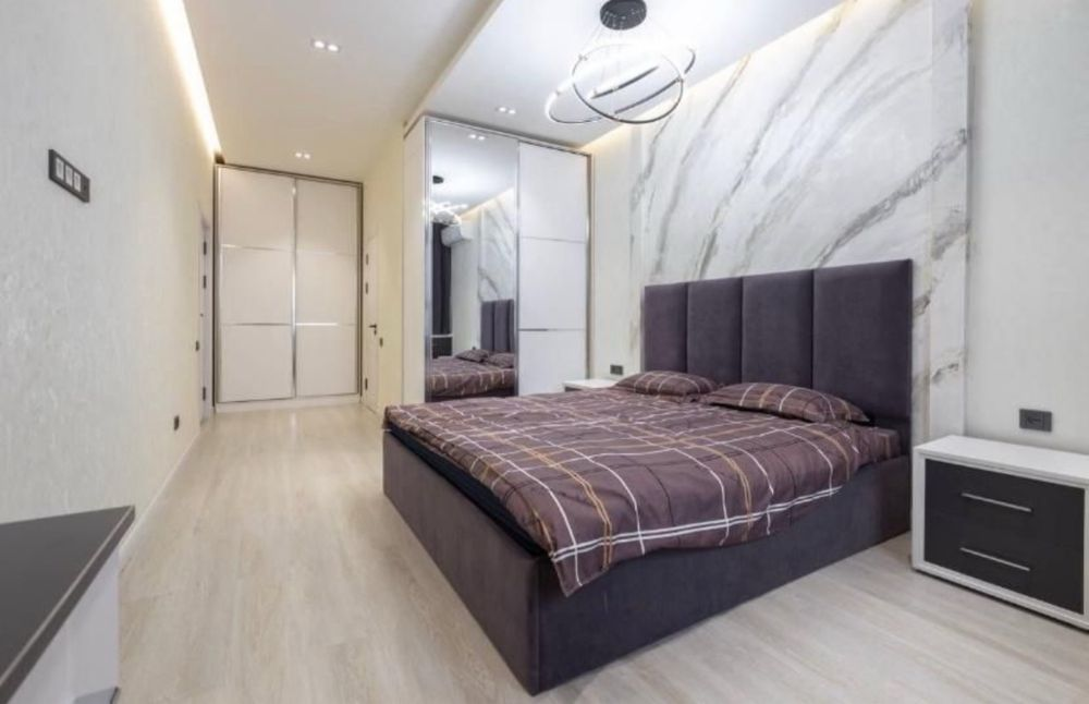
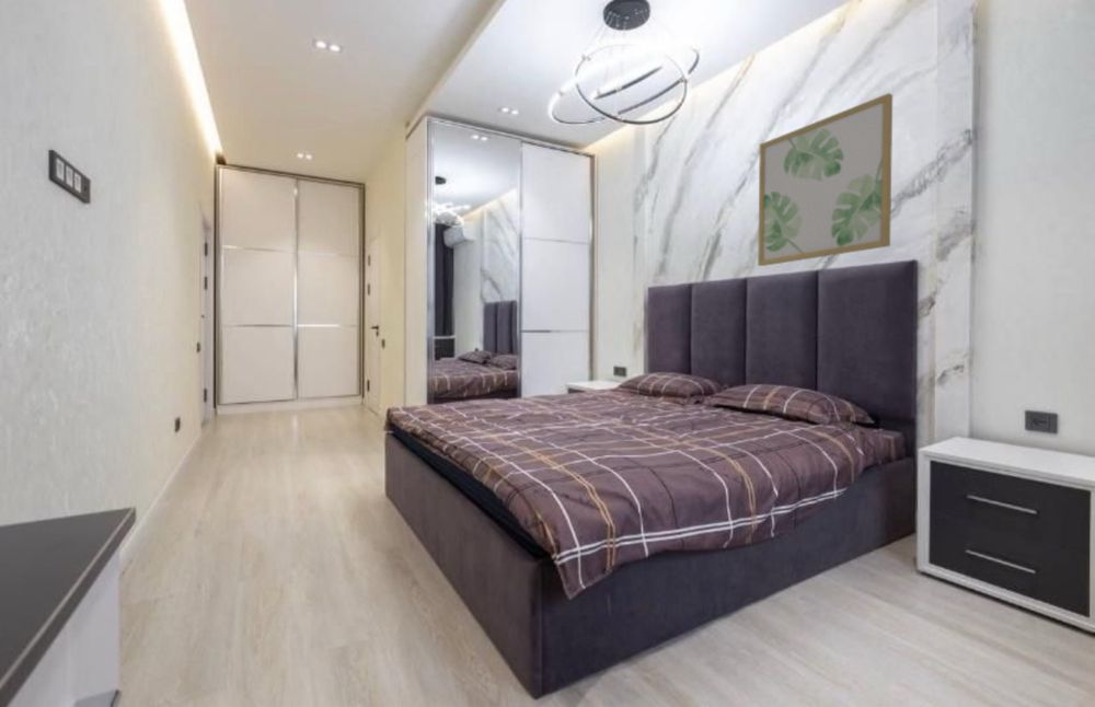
+ wall art (817, 189)
